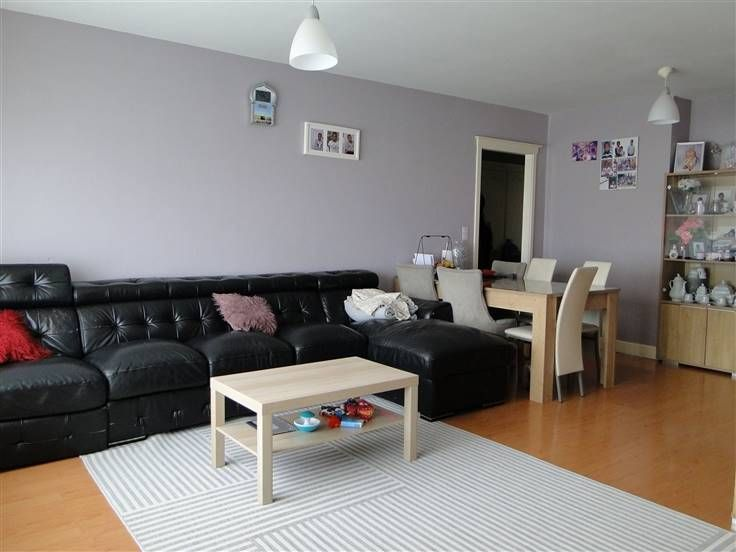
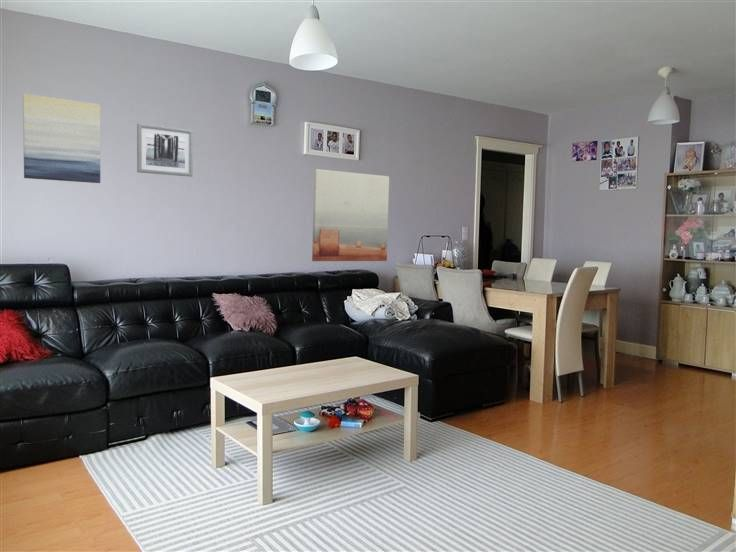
+ wall art (165, 150)
+ wall art (351, 217)
+ wall art (62, 140)
